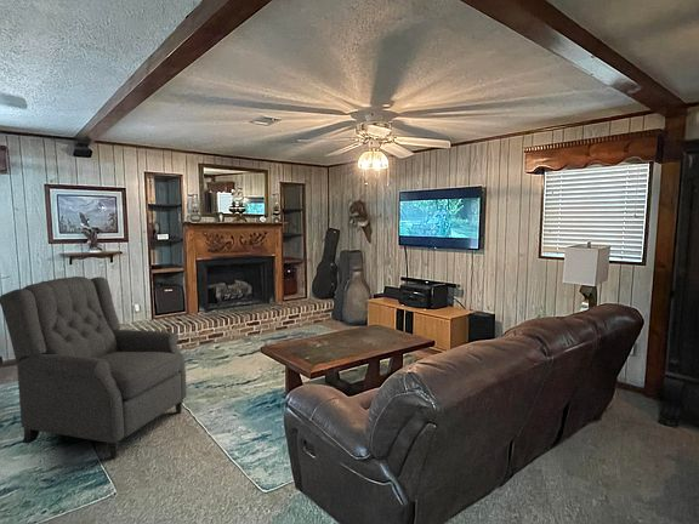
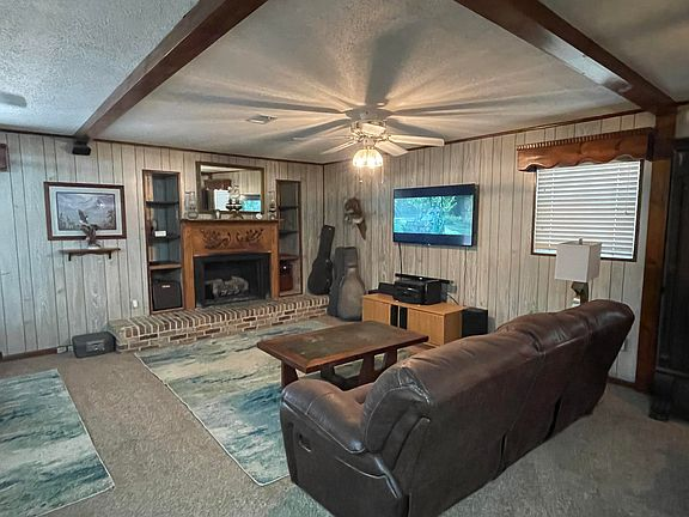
- chair (103, 354)
